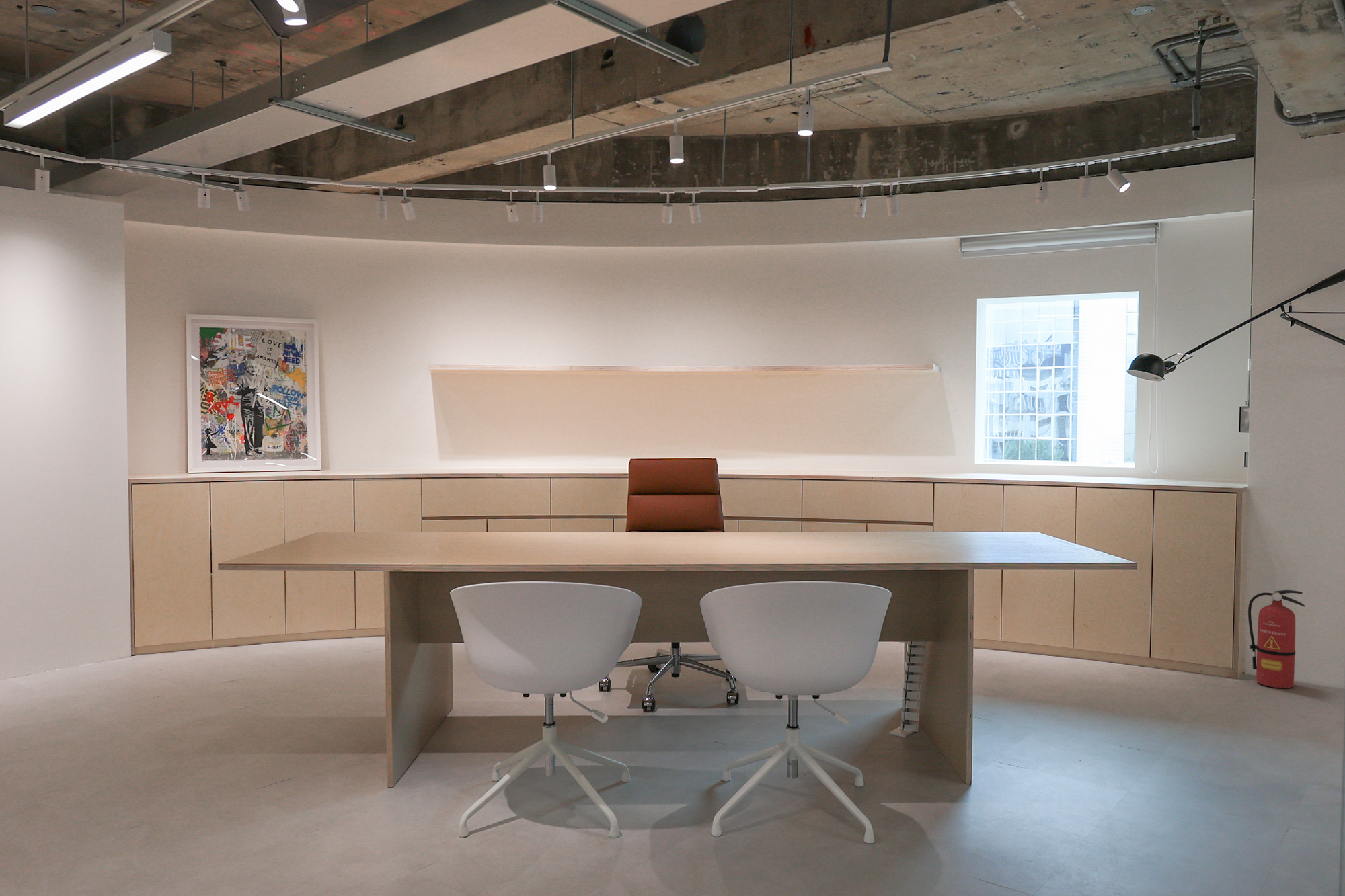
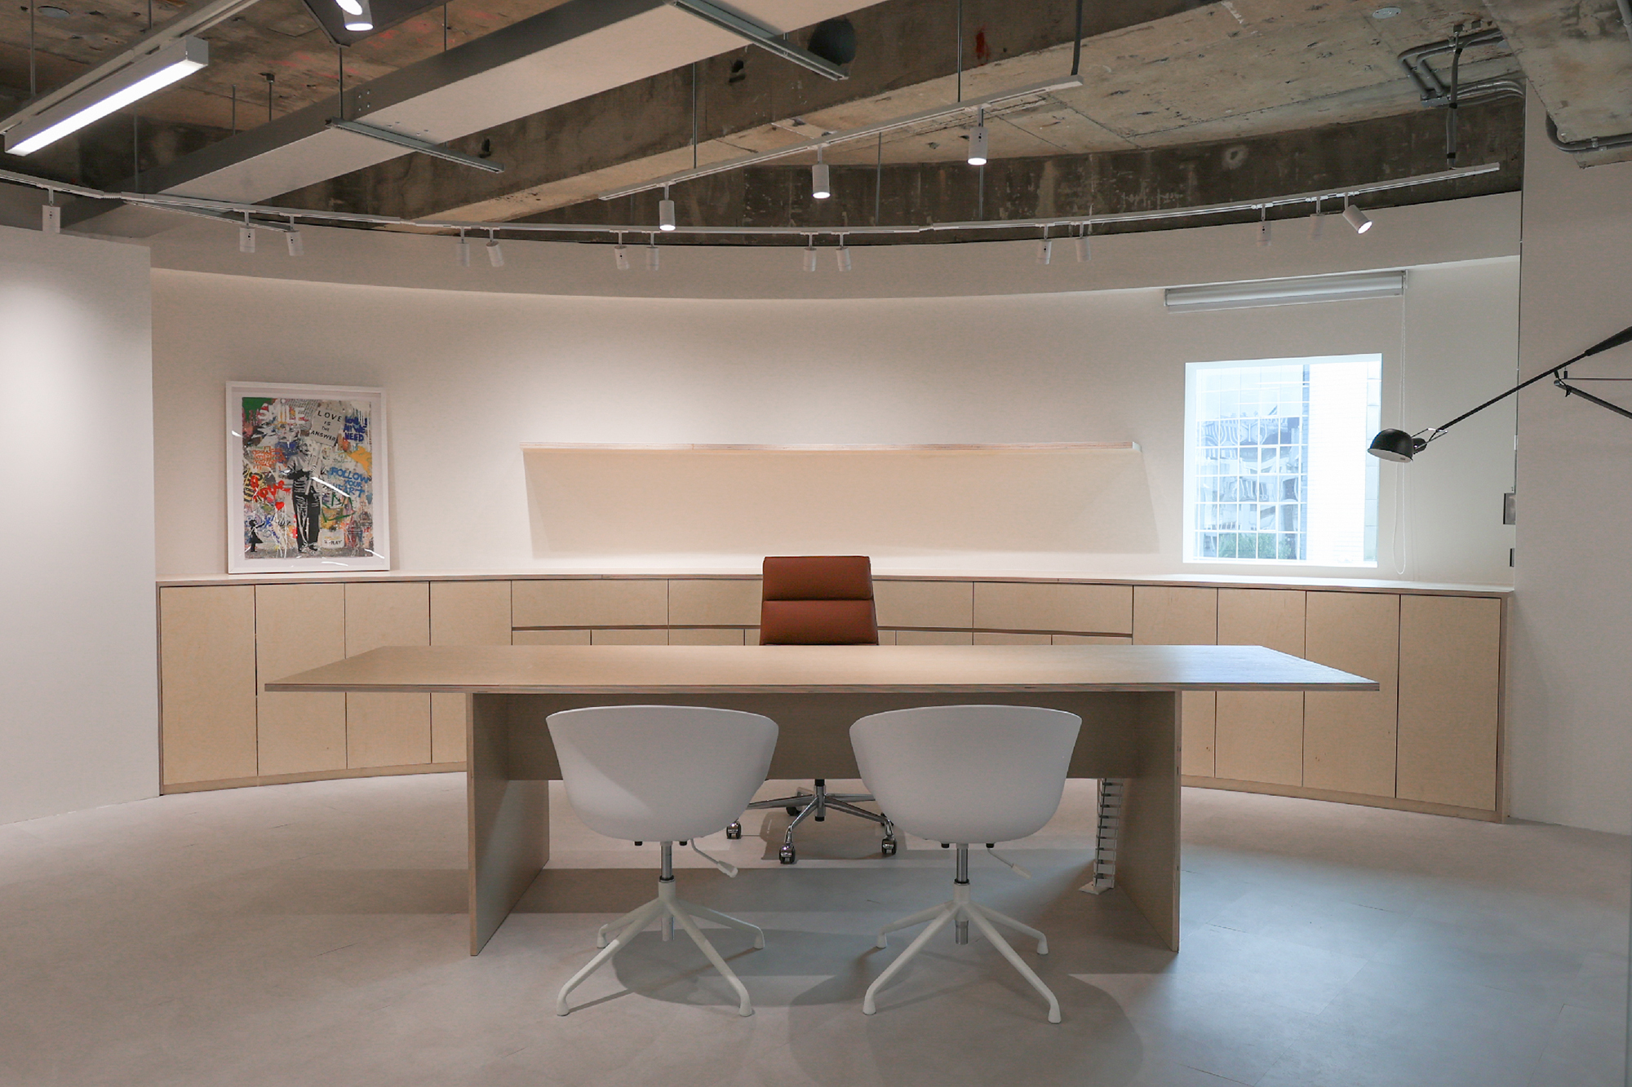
- fire extinguisher (1275, 636)
